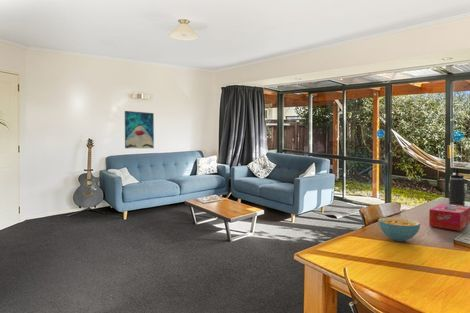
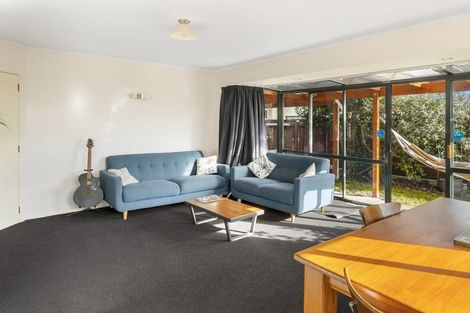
- thermos bottle (456, 187)
- tissue box (450, 216)
- wall art (139, 130)
- cereal bowl (398, 230)
